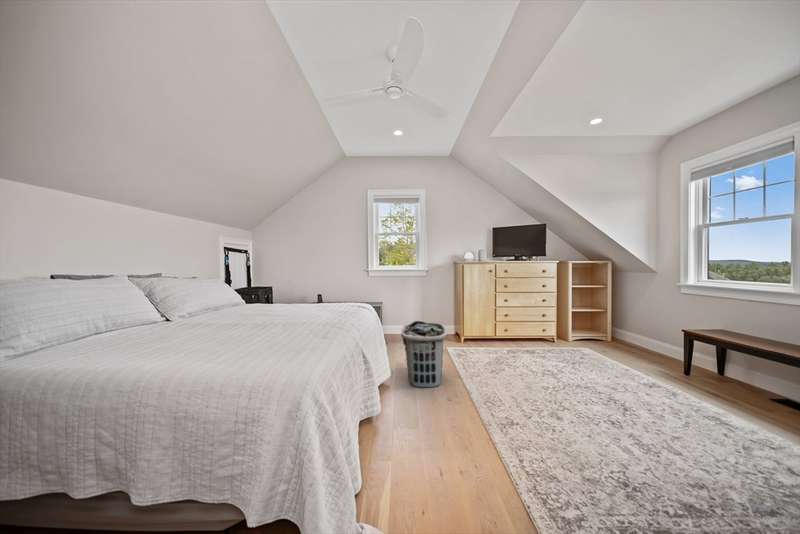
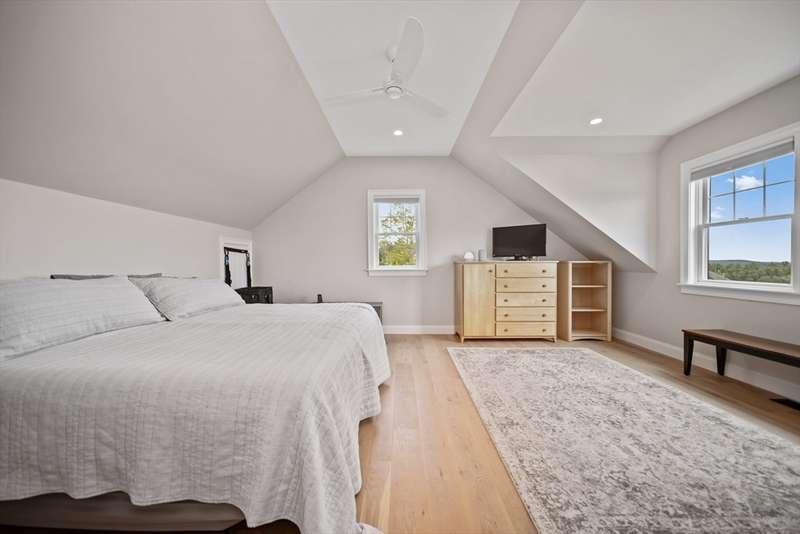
- clothes hamper (424, 348)
